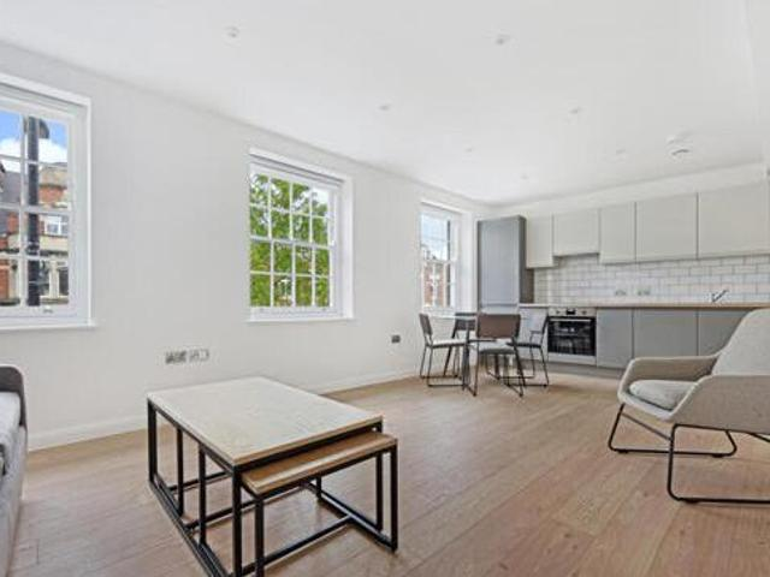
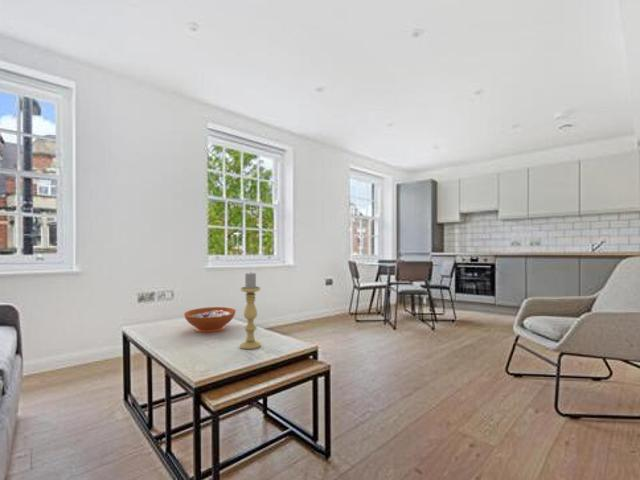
+ decorative bowl (210, 320)
+ candle holder (250, 308)
